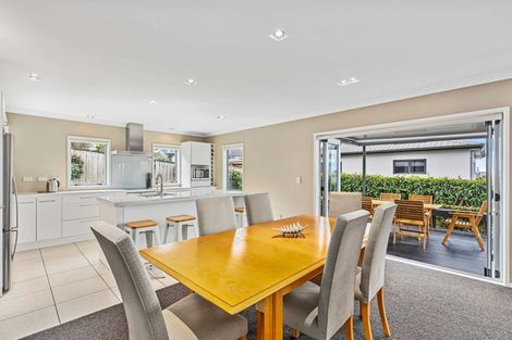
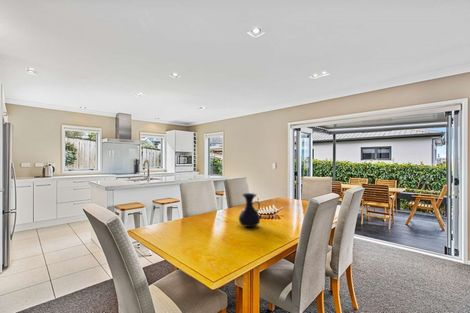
+ vase (249, 210)
